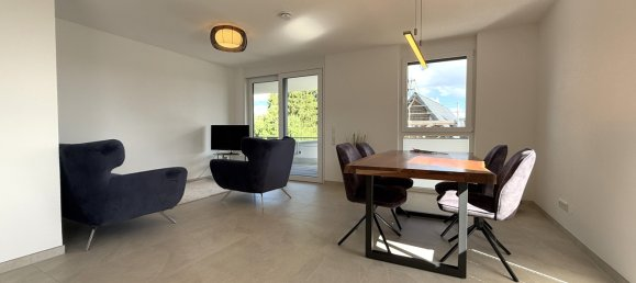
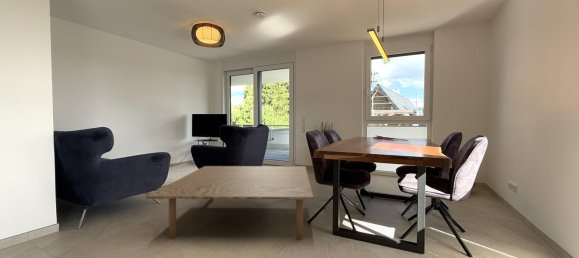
+ coffee table (245, 195)
